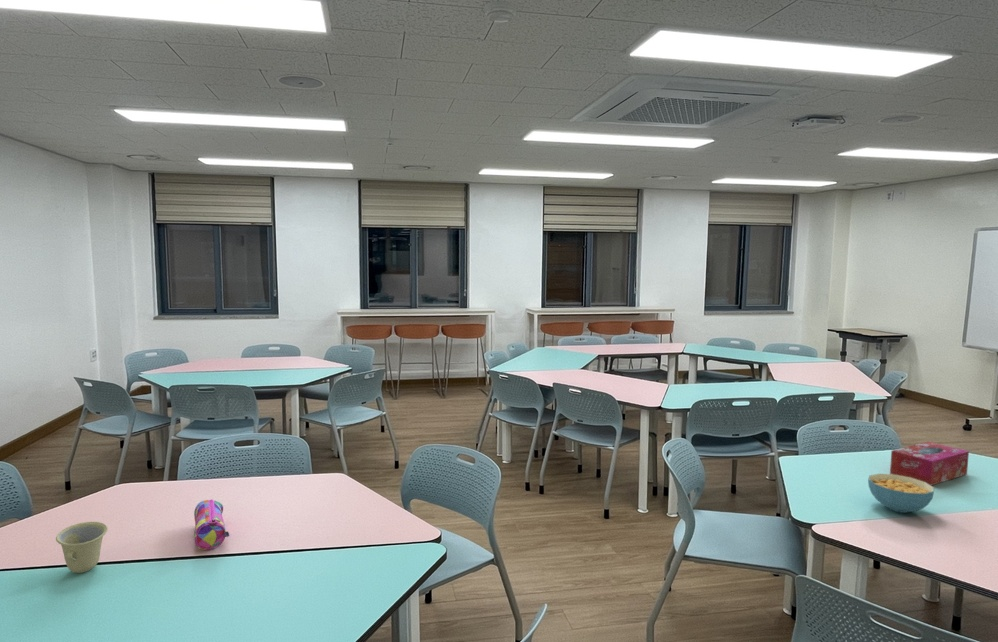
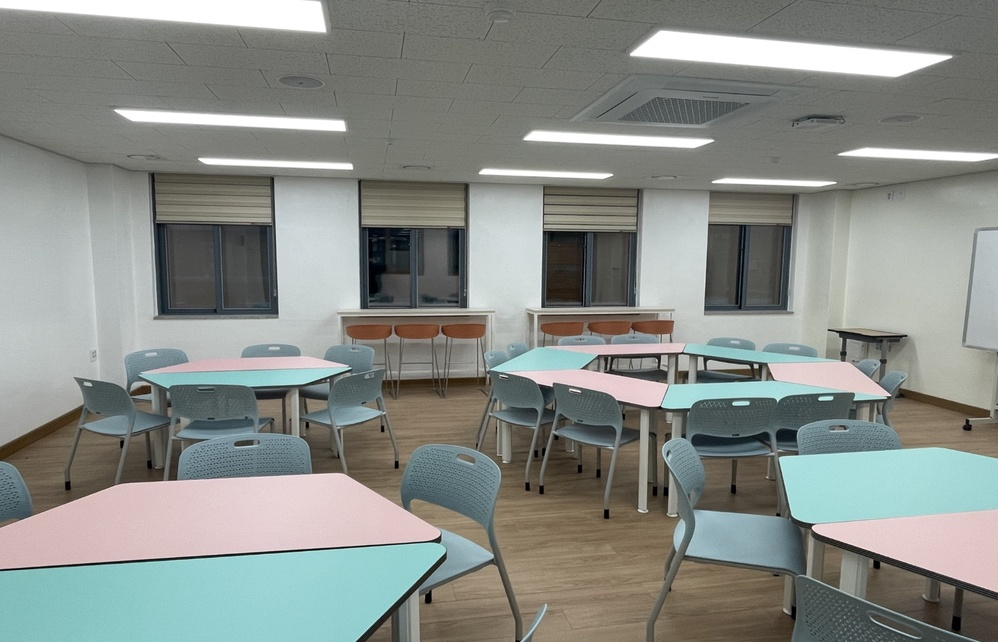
- cereal bowl (899, 496)
- tissue box (929, 462)
- cup (83, 550)
- pencil case (210, 522)
